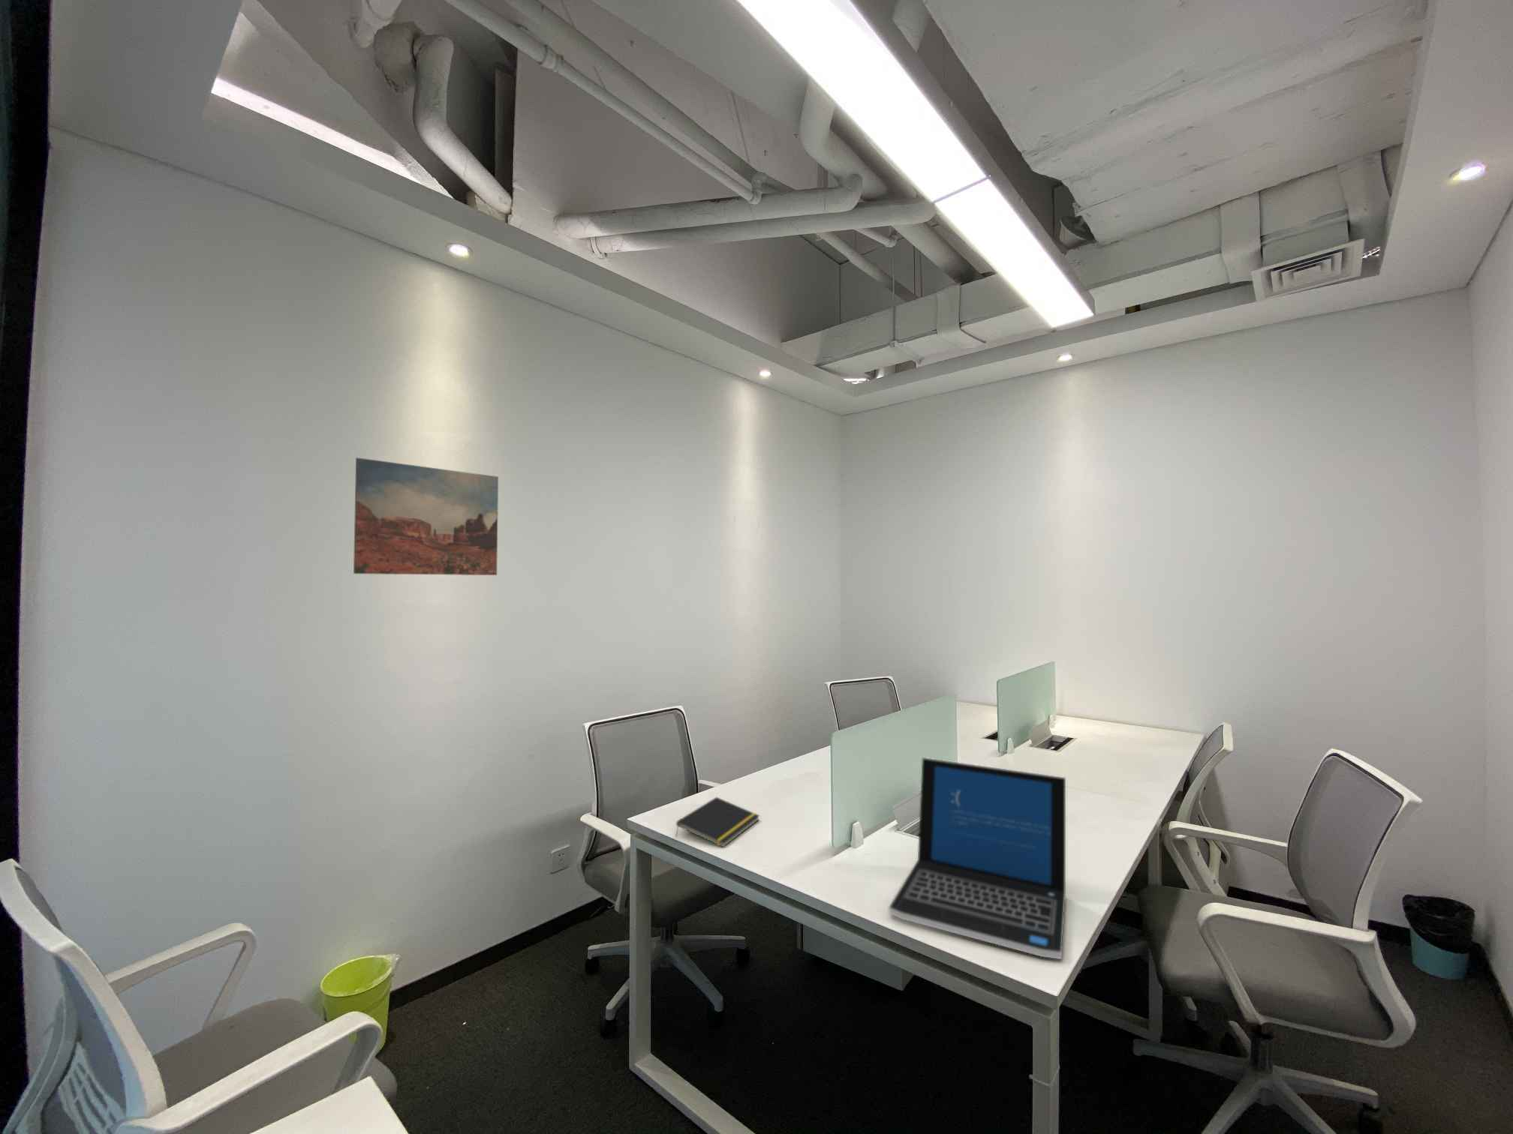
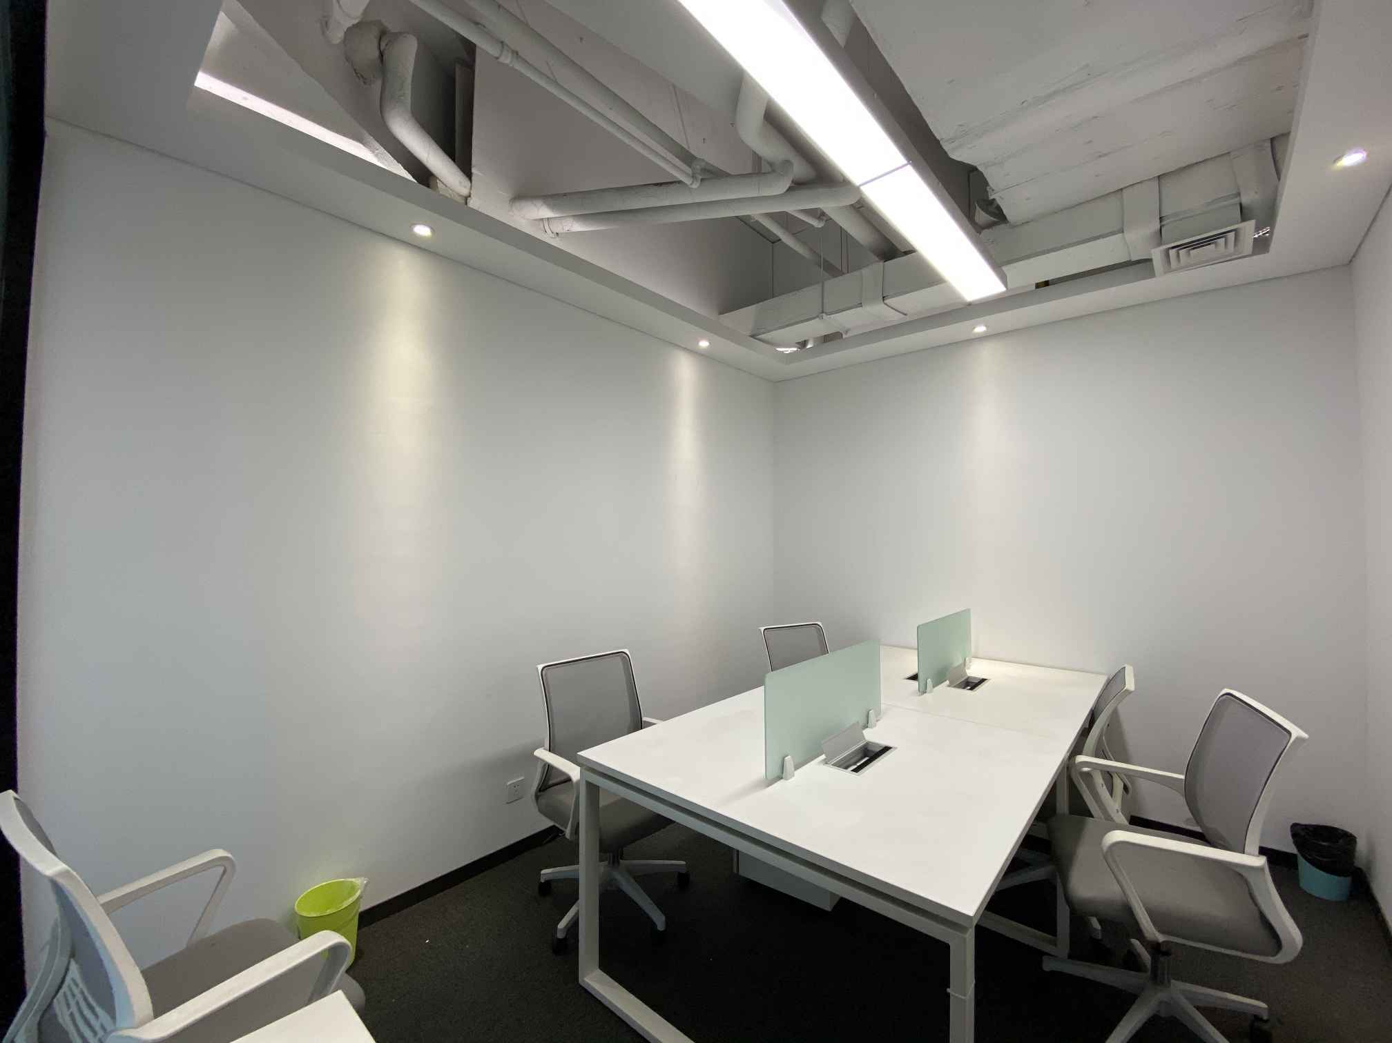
- notepad (720, 820)
- wall art (431, 522)
- laptop (980, 843)
